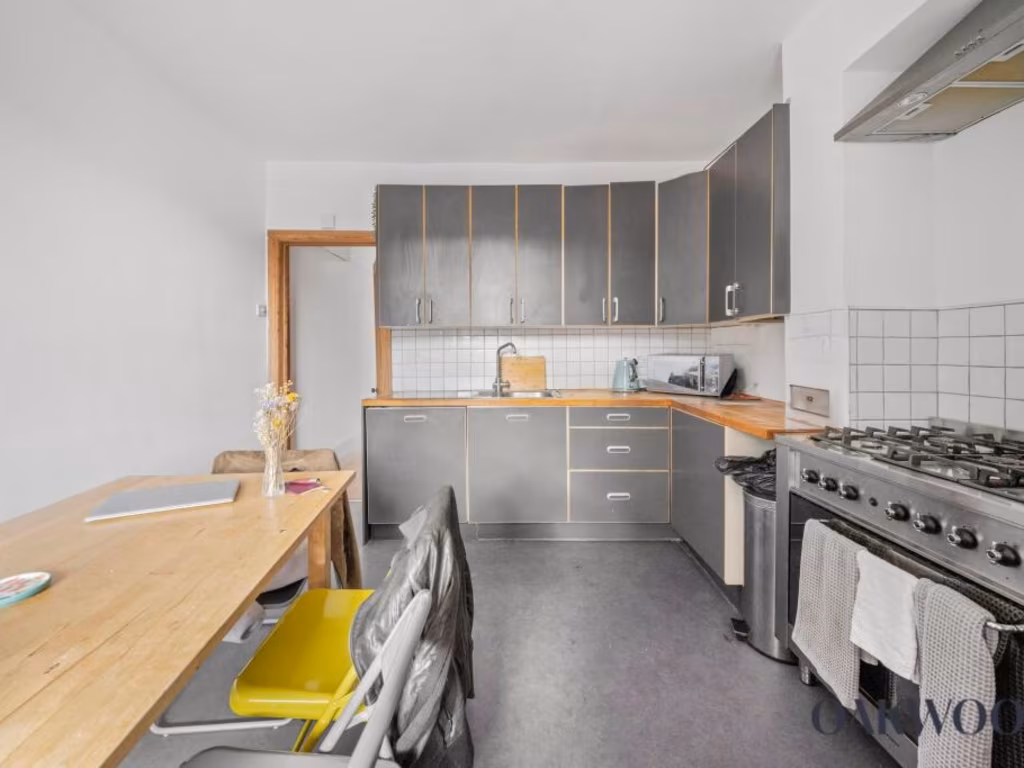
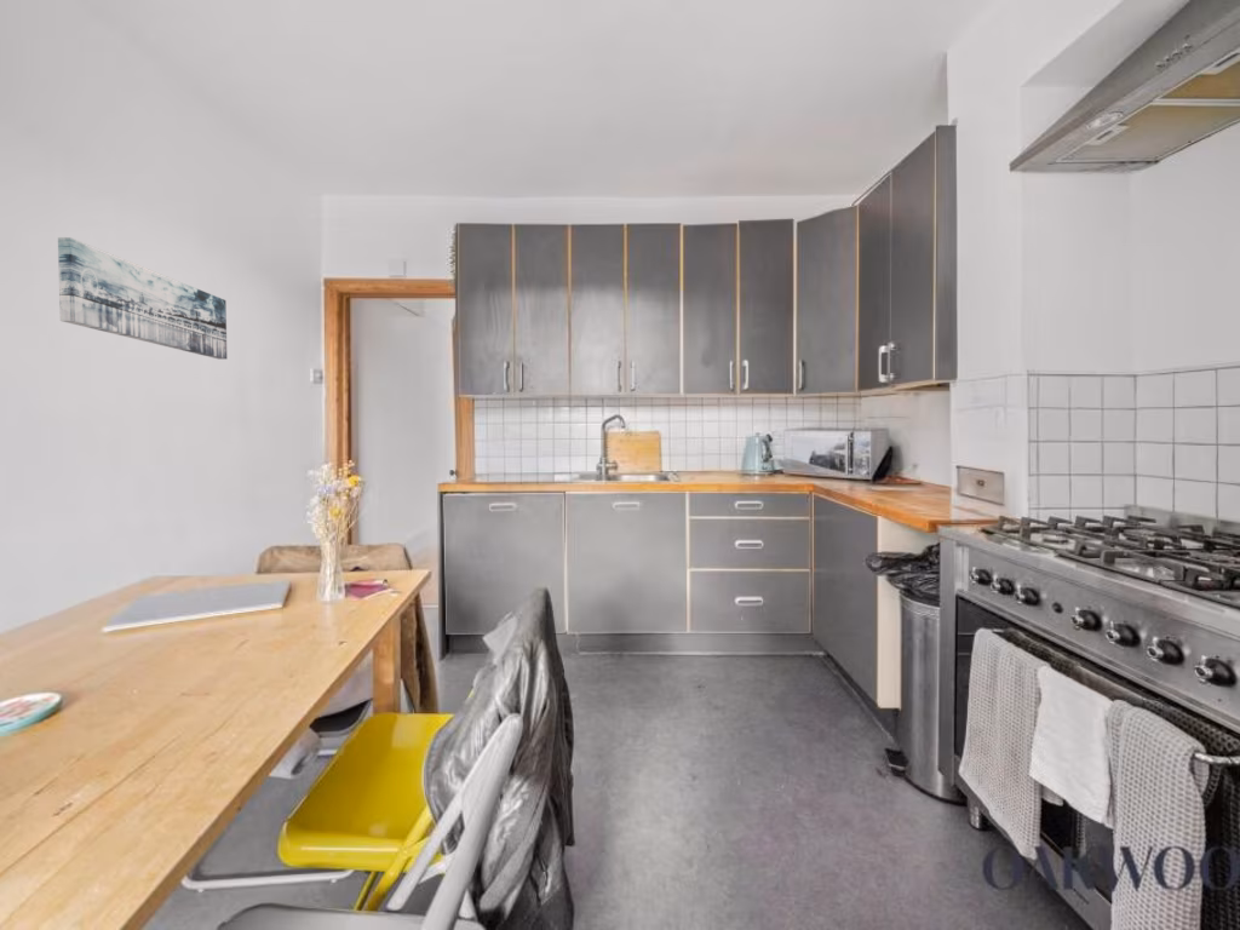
+ wall art (156, 309)
